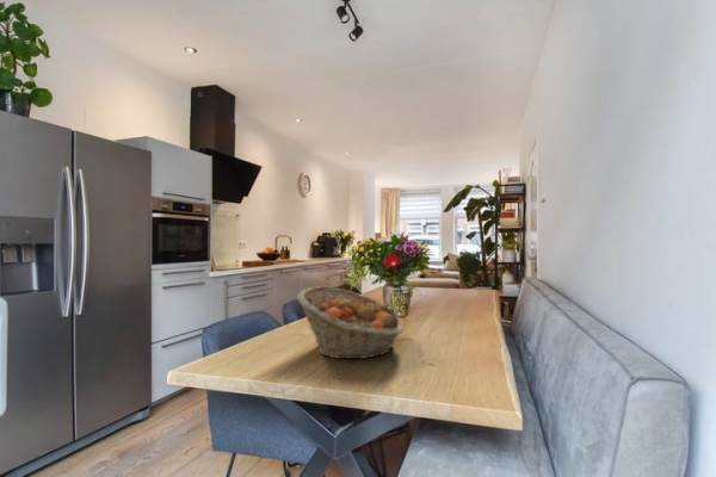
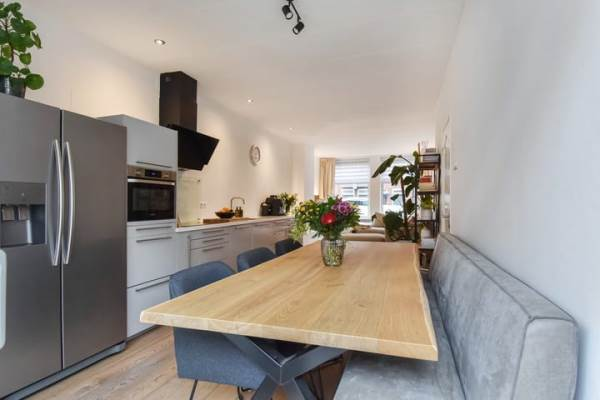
- fruit basket (351, 317)
